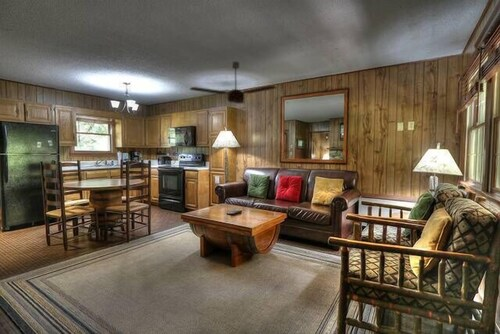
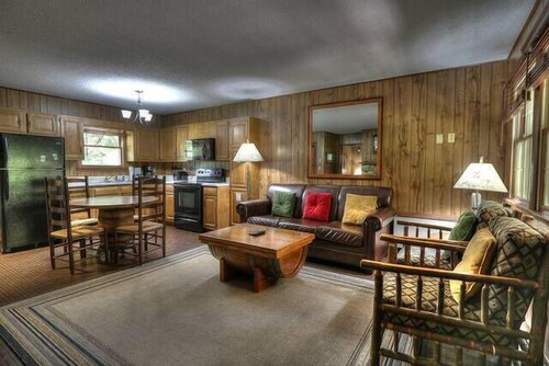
- ceiling fan (235, 83)
